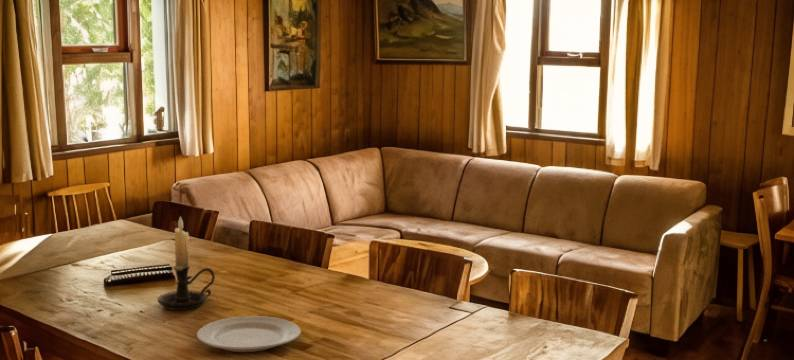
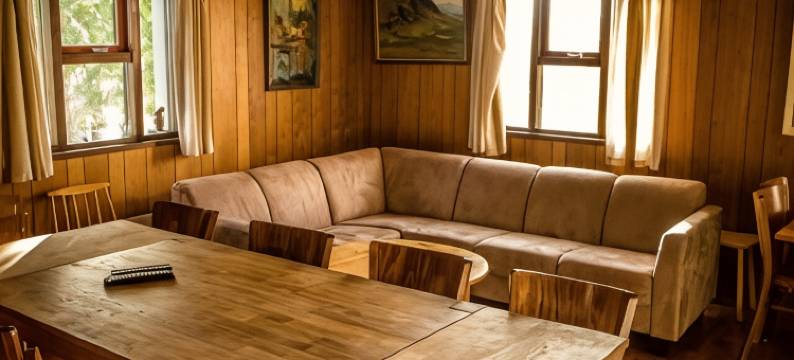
- chinaware (249, 335)
- candle holder (188, 258)
